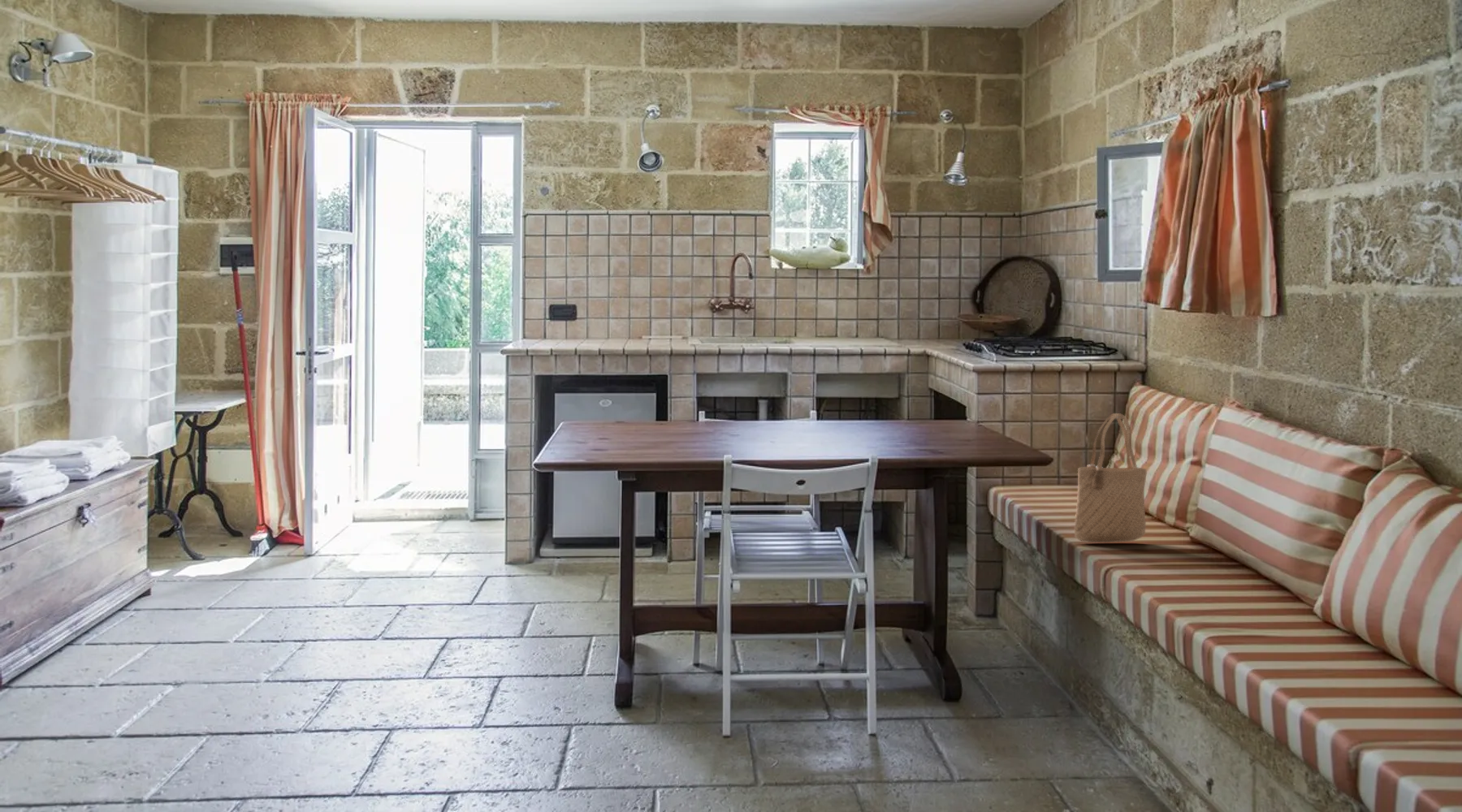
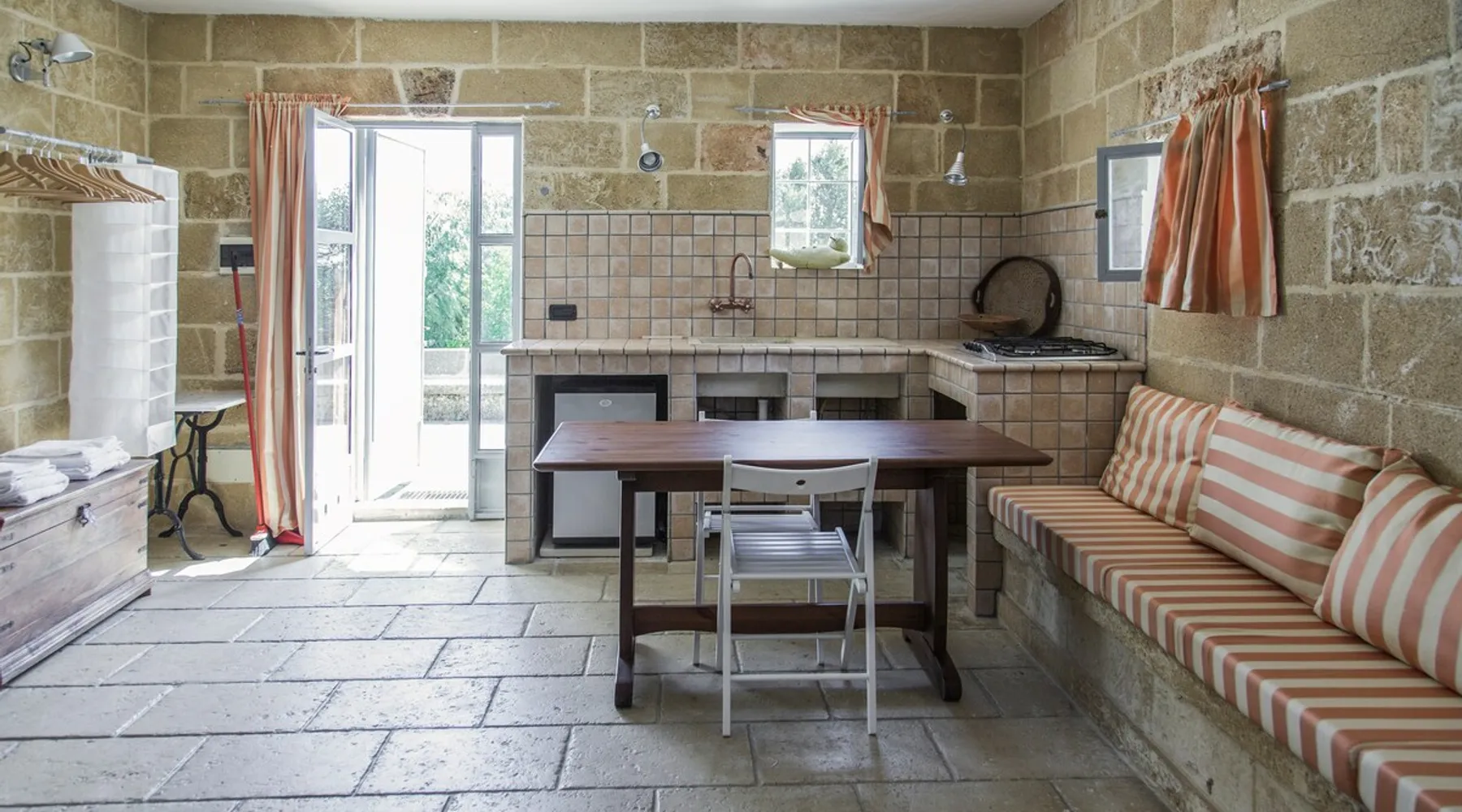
- tote bag (1111, 477)
